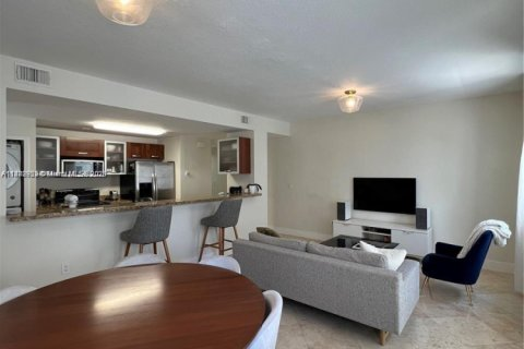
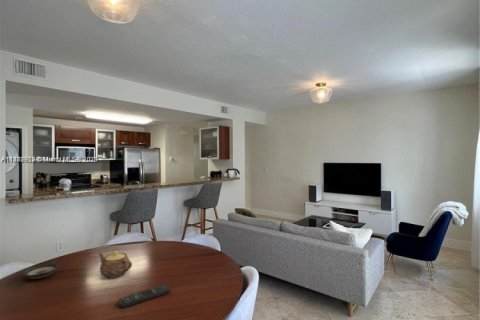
+ remote control (145, 295)
+ teapot (114, 262)
+ saucer (41, 272)
